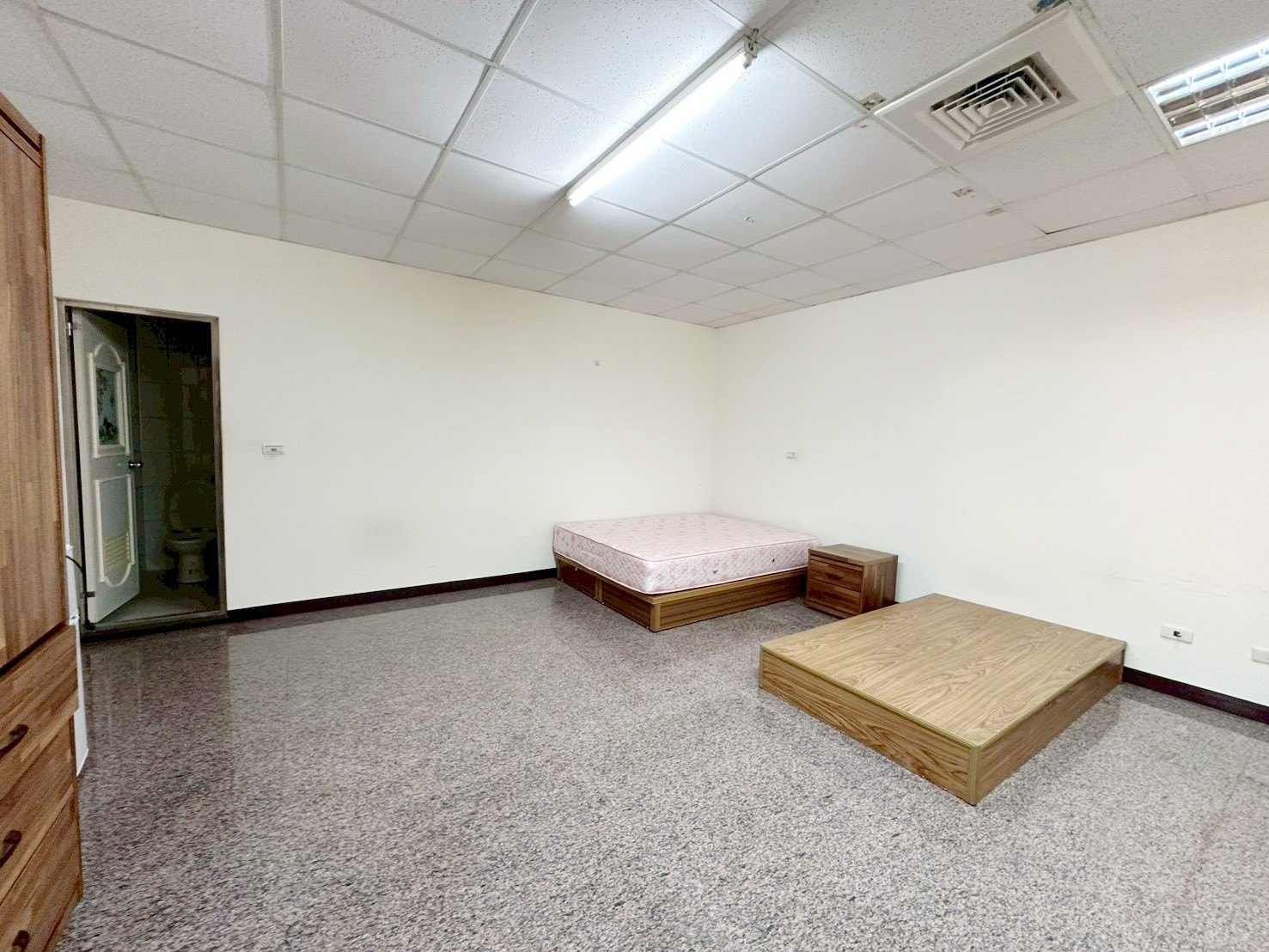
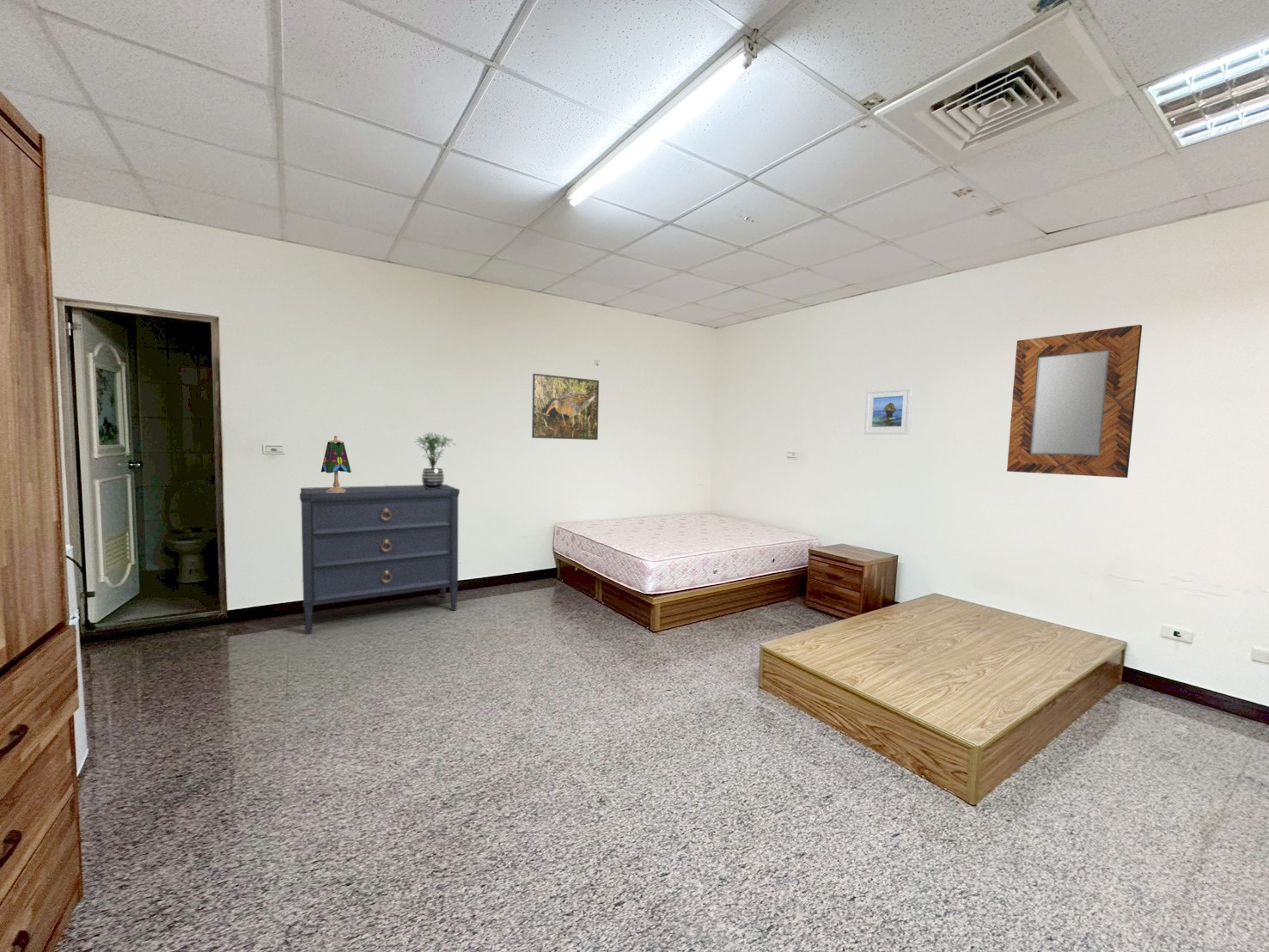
+ home mirror (1068, 404)
+ dresser (382, 551)
+ potted plant (433, 460)
+ table lamp (336, 463)
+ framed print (566, 408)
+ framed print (887, 412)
